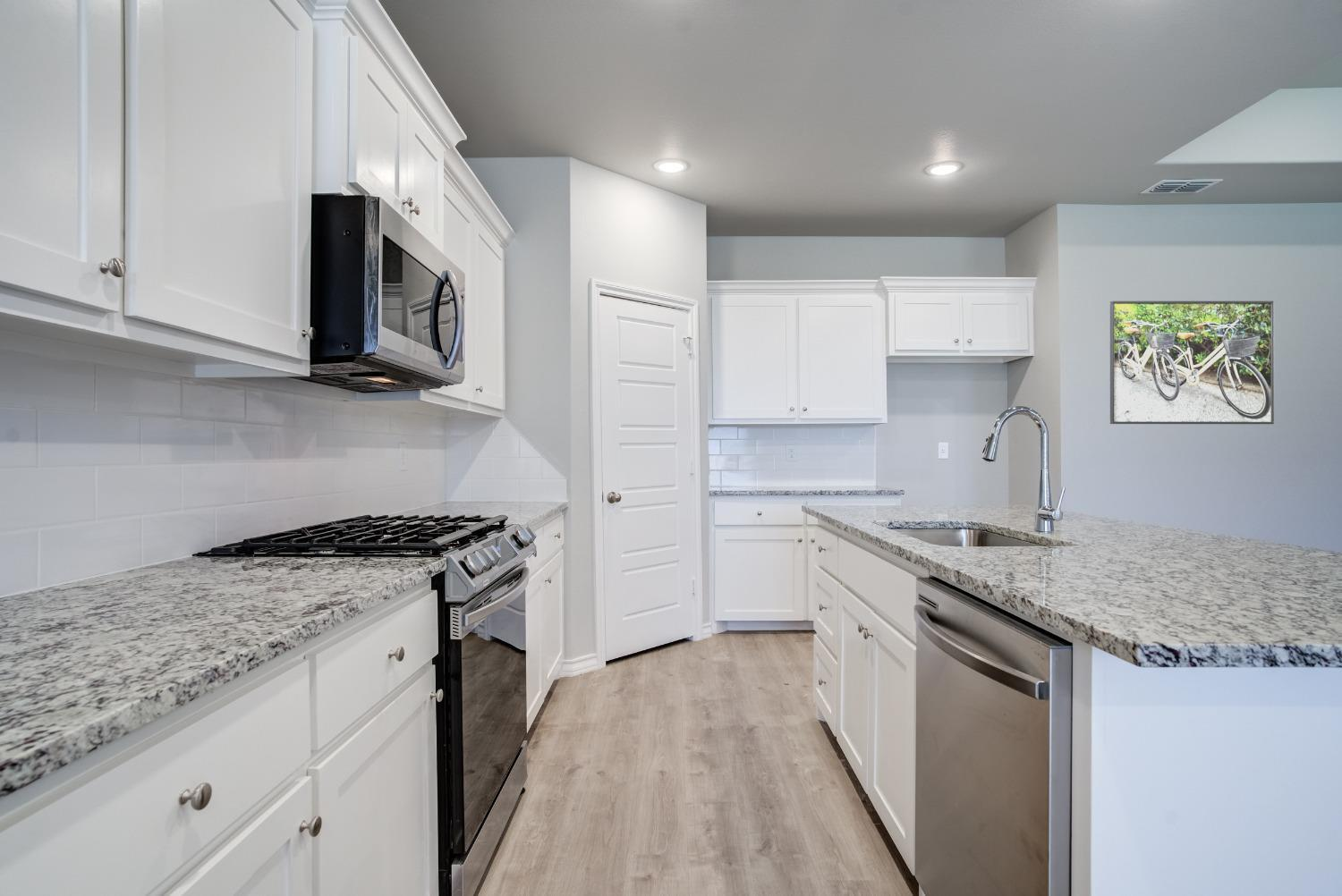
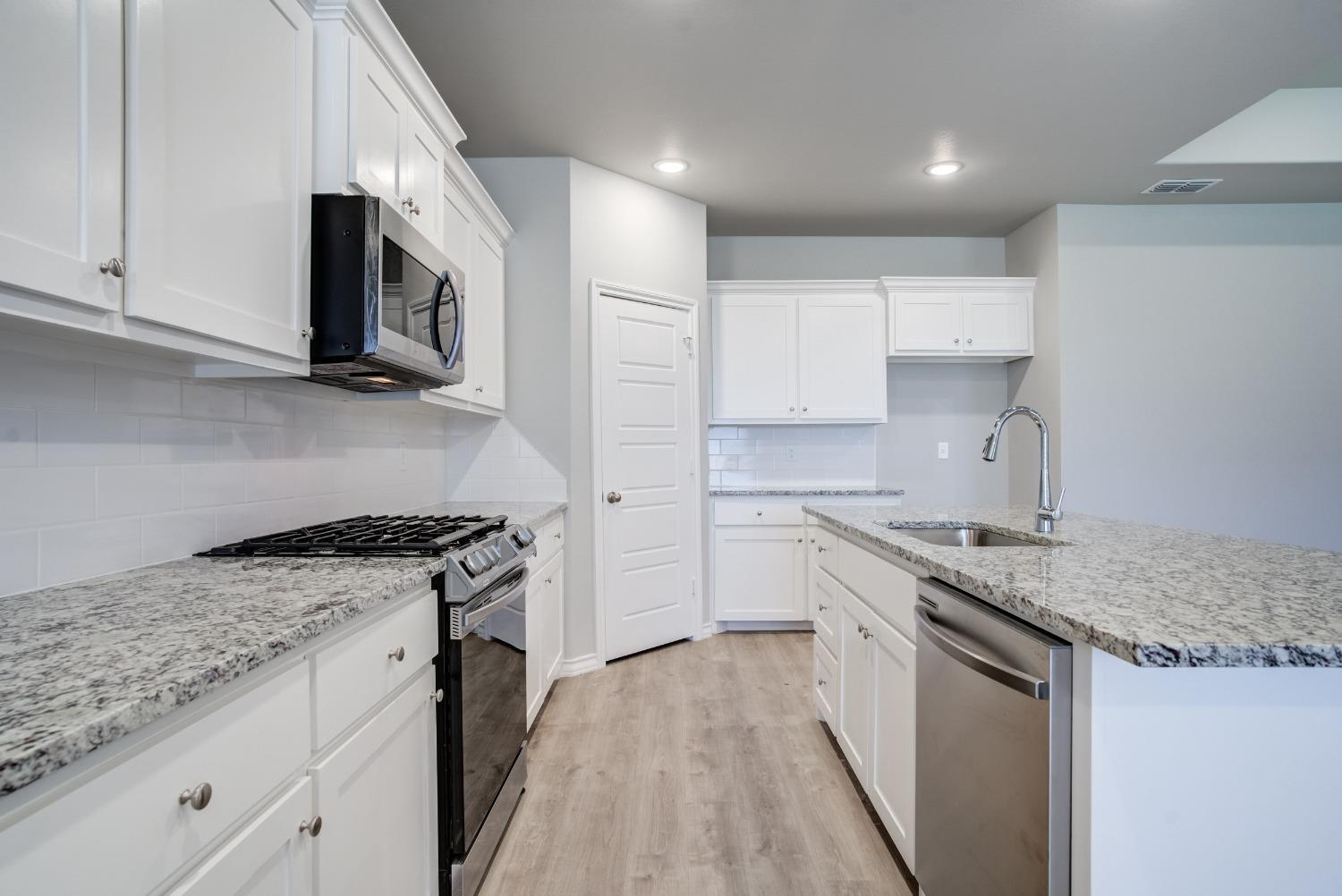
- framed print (1192, 362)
